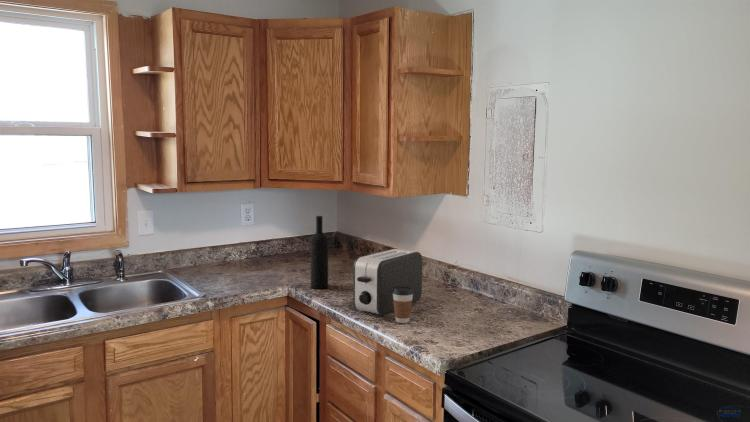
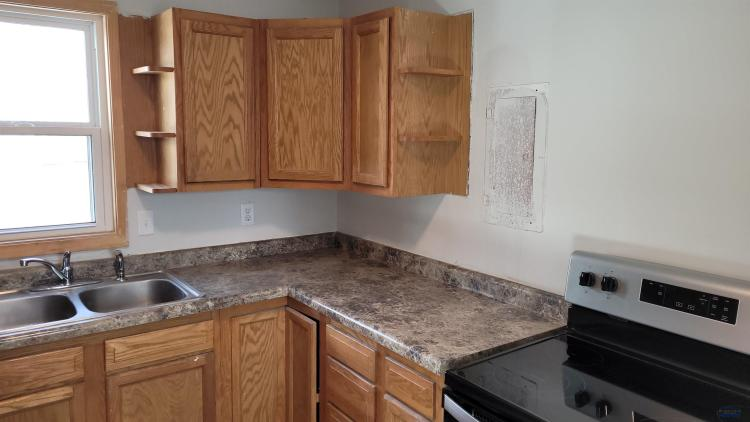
- wine bottle (319, 251)
- coffee cup (402, 304)
- toaster (388, 280)
